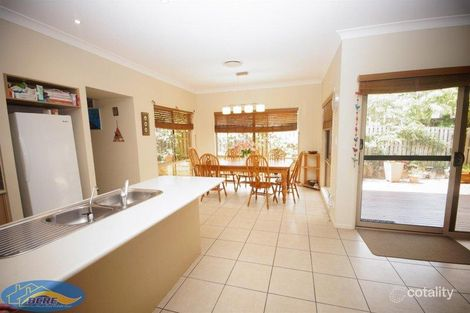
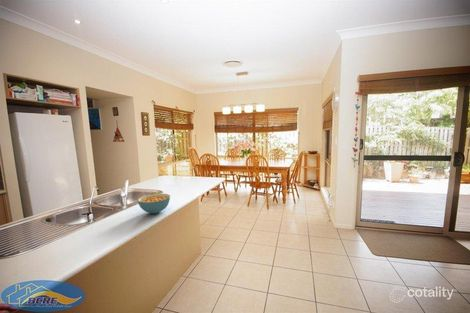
+ cereal bowl (154, 204)
